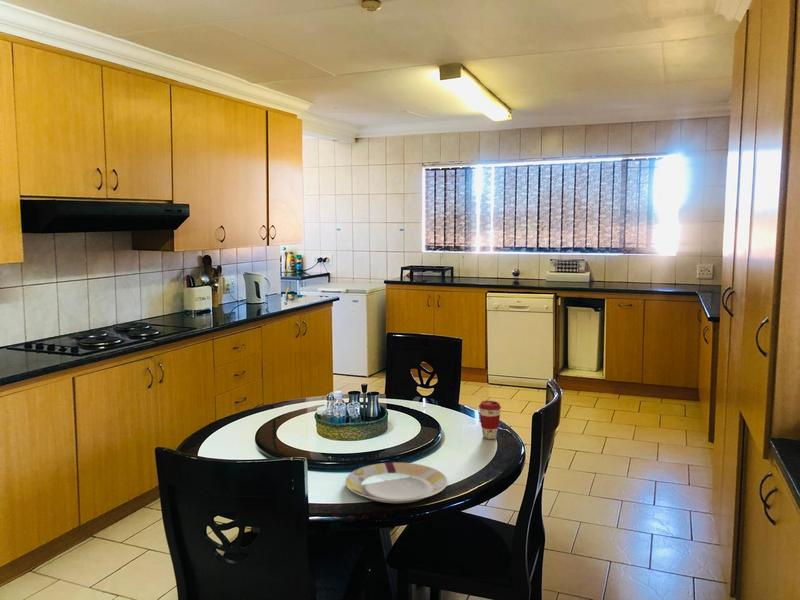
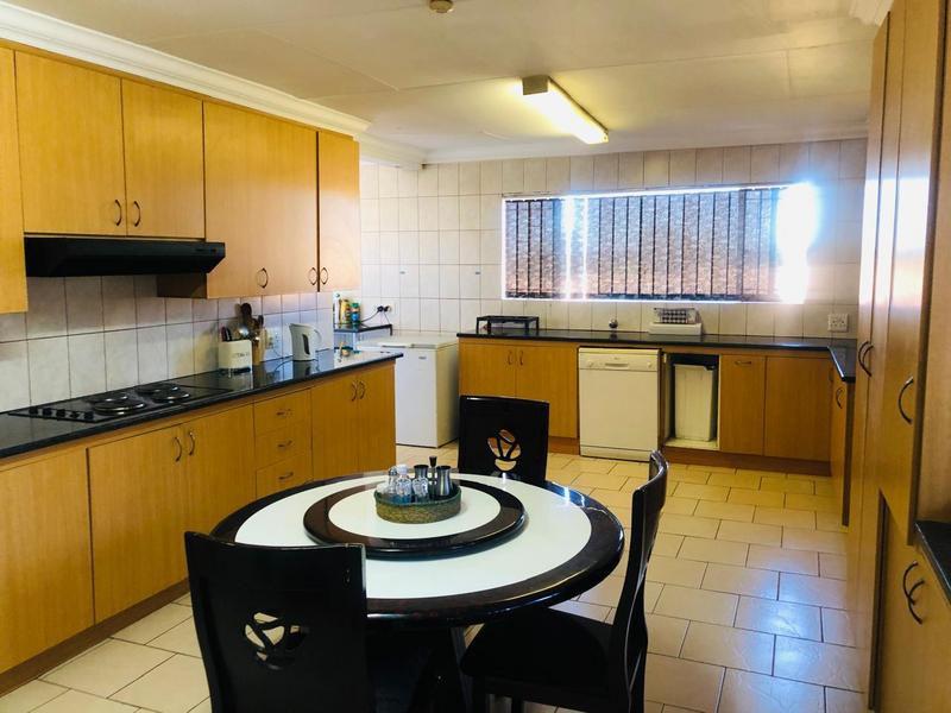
- coffee cup (489, 420)
- plate (396, 483)
